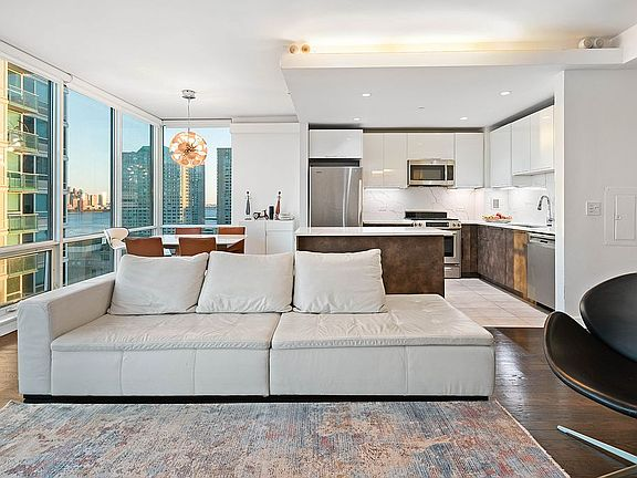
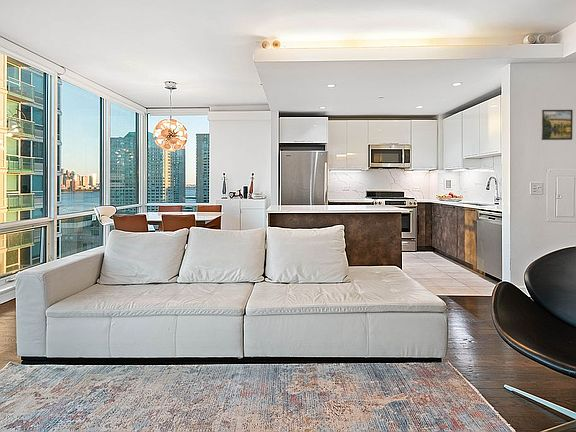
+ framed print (556, 124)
